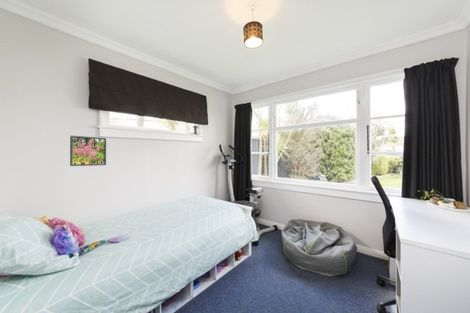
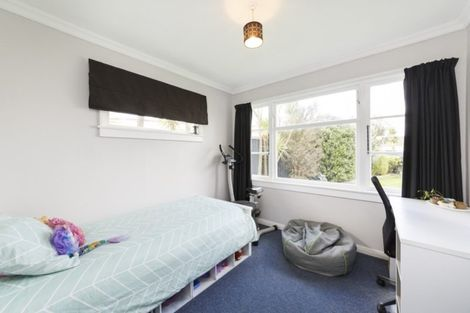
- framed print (89, 151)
